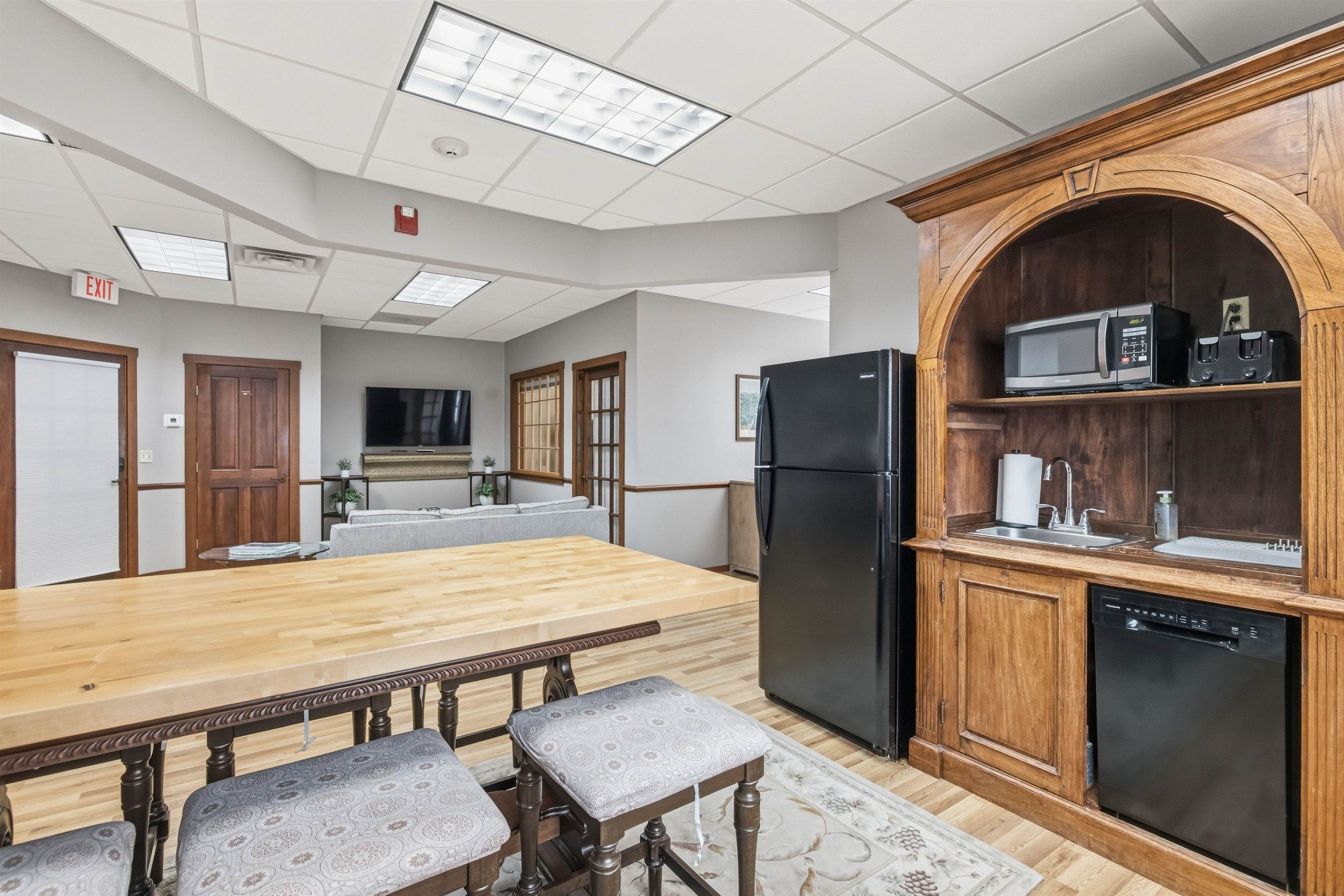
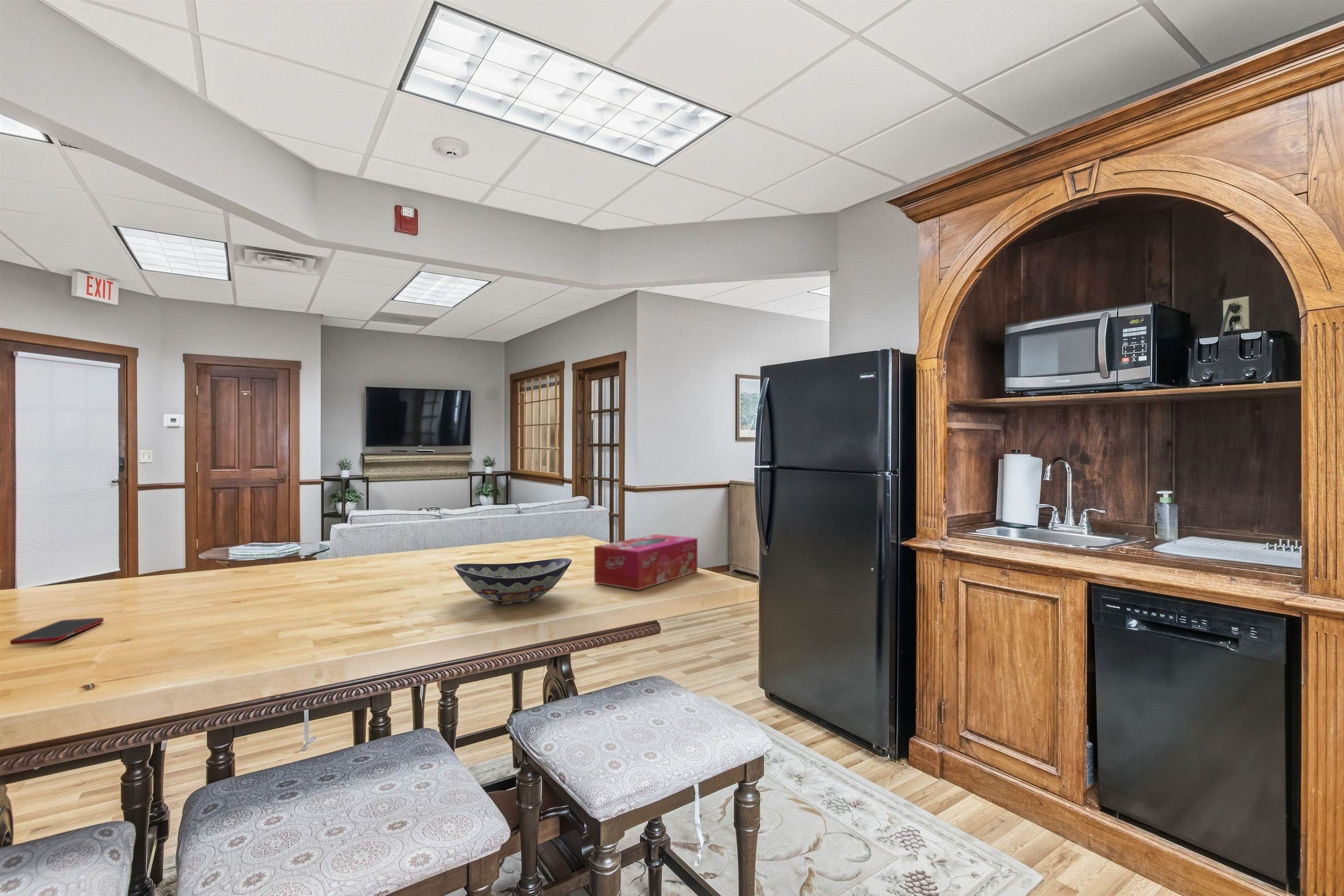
+ tissue box (648, 559)
+ cell phone (60, 631)
+ decorative bowl (514, 581)
